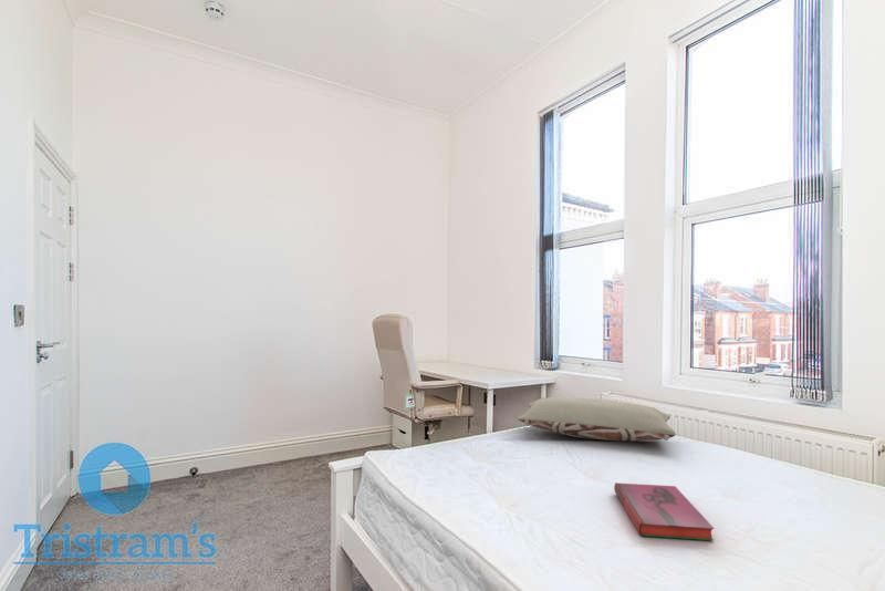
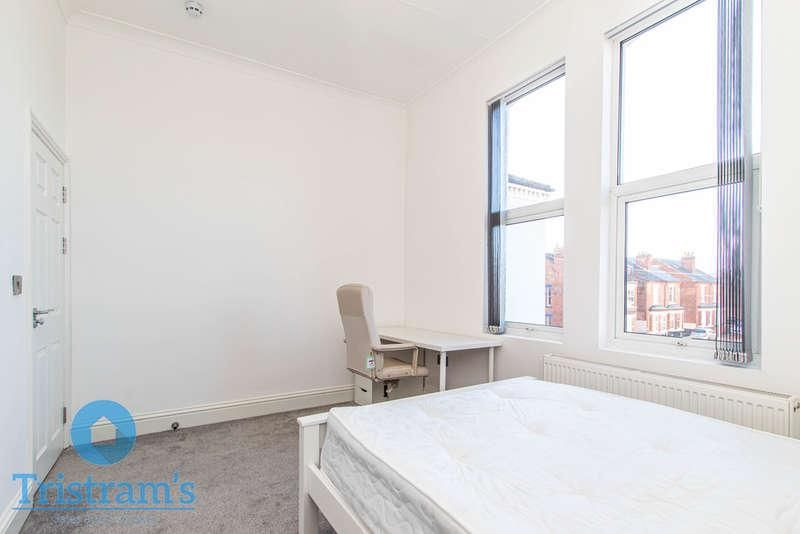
- hardback book (658, 508)
- pillow (594, 418)
